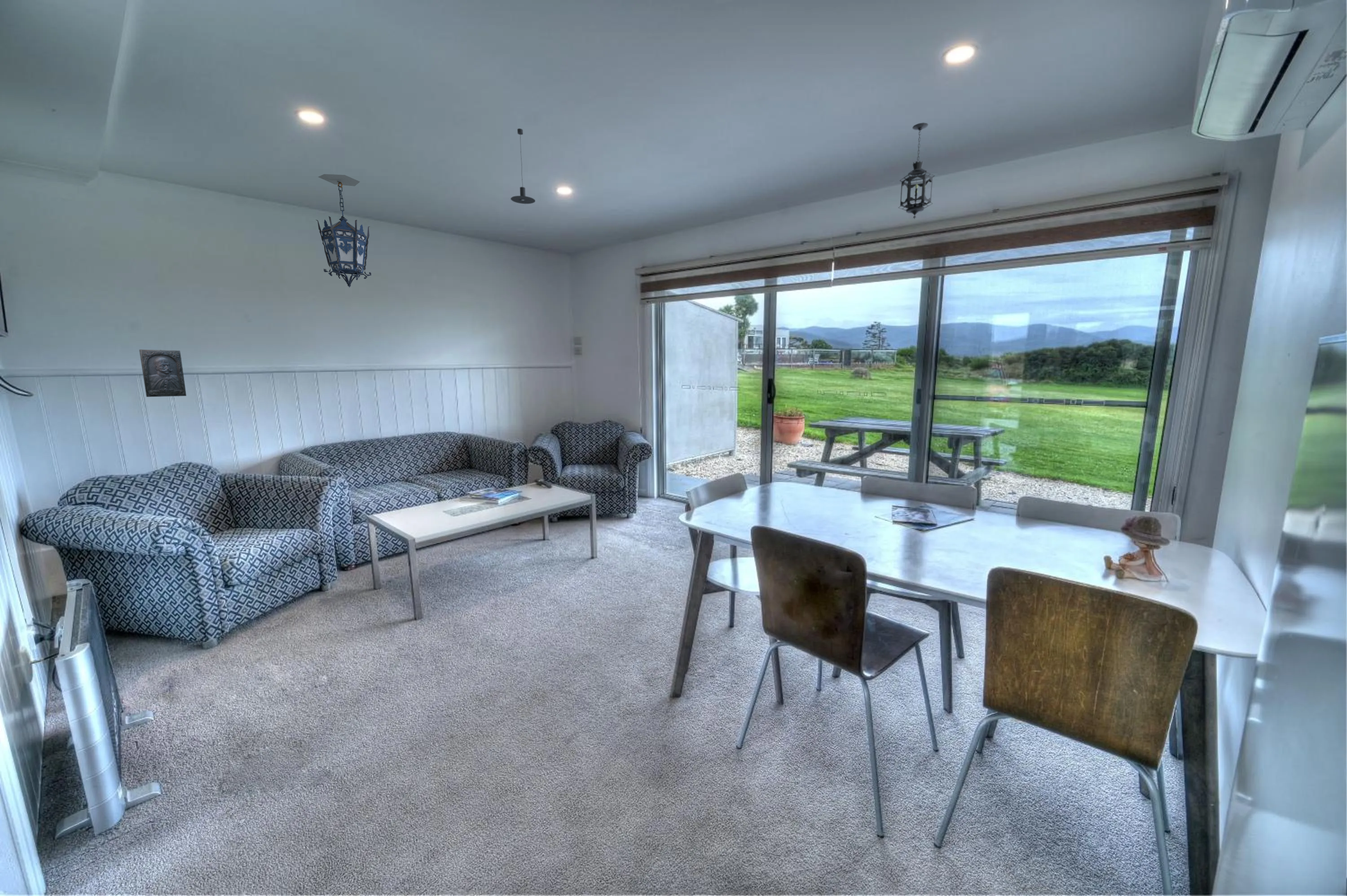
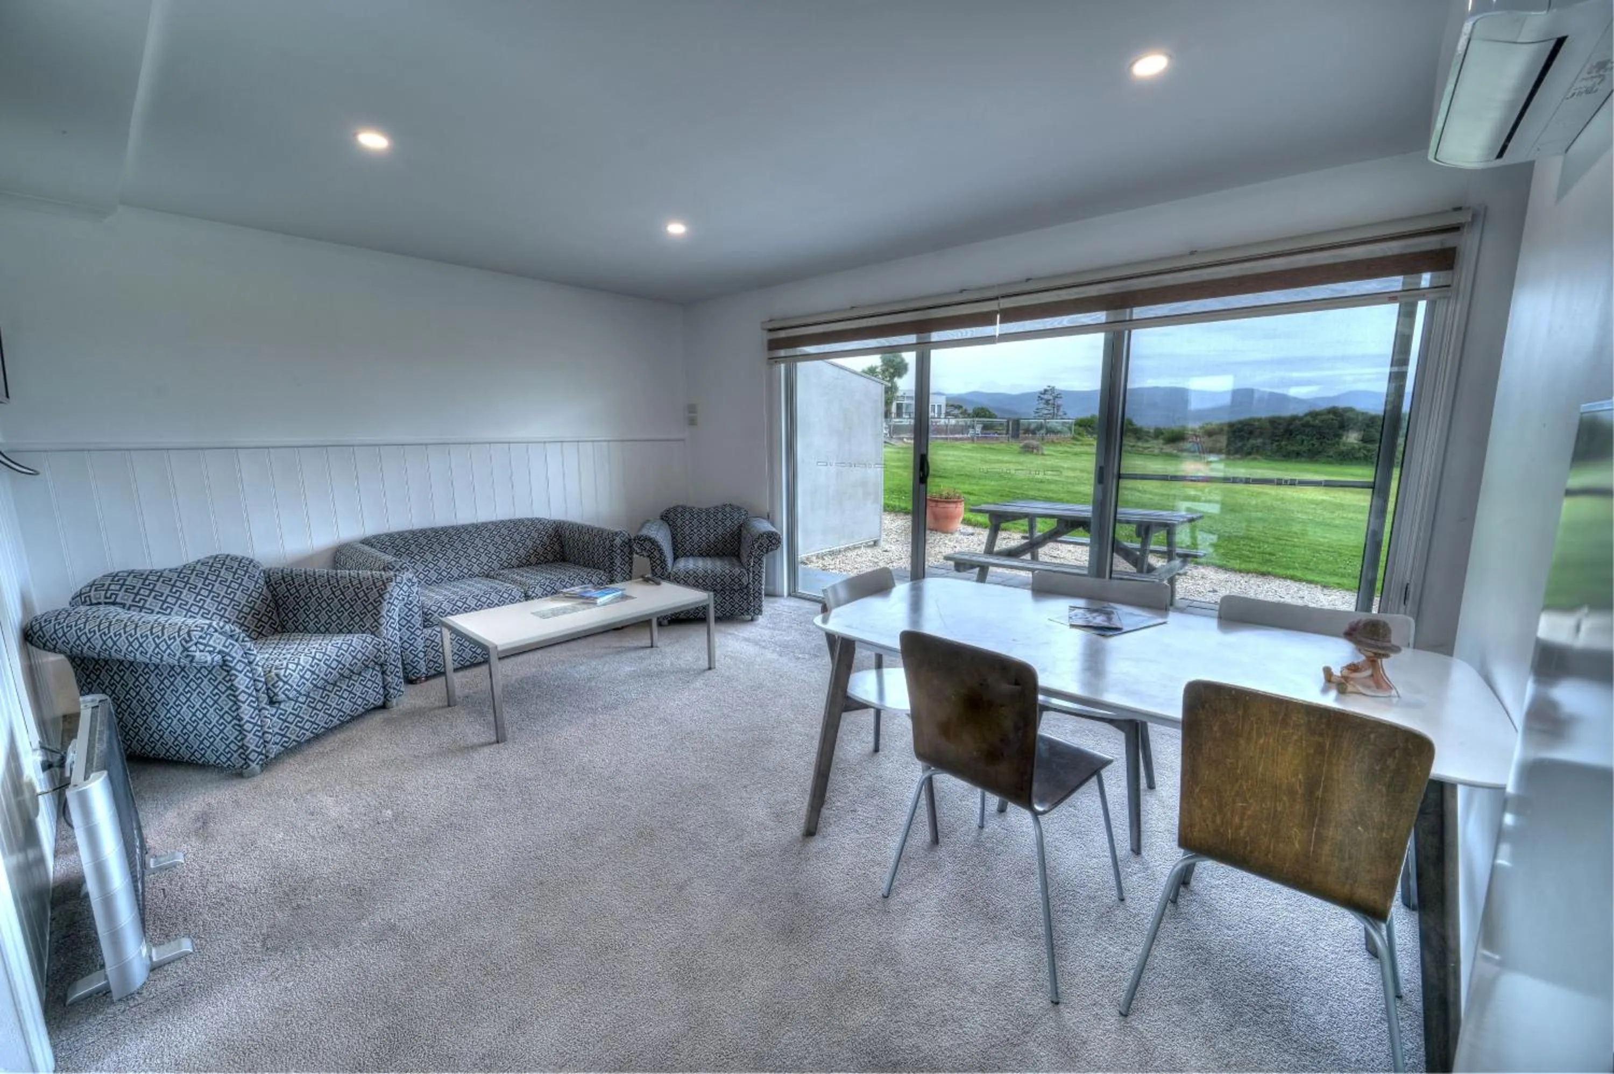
- brass plaque (163, 373)
- pendant light (522, 165)
- hanging lantern (917, 172)
- hanging lantern (344, 234)
